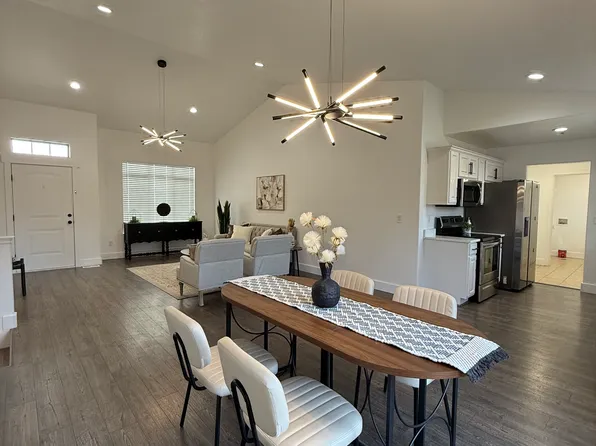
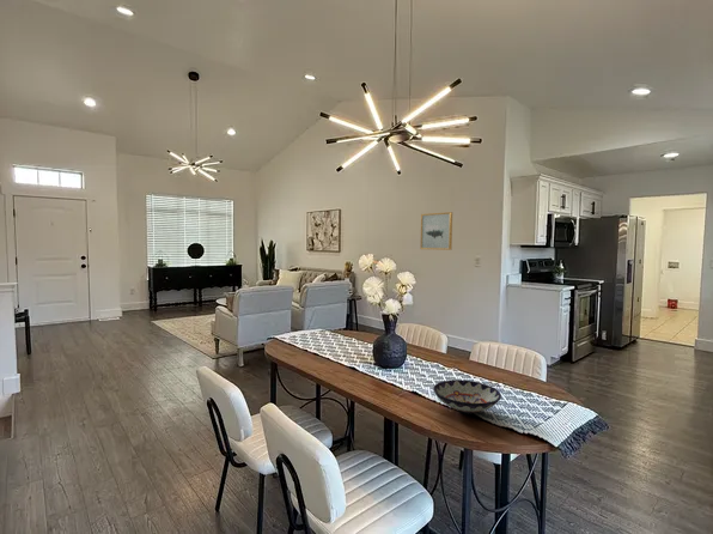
+ bowl (465, 400)
+ wall art (435, 231)
